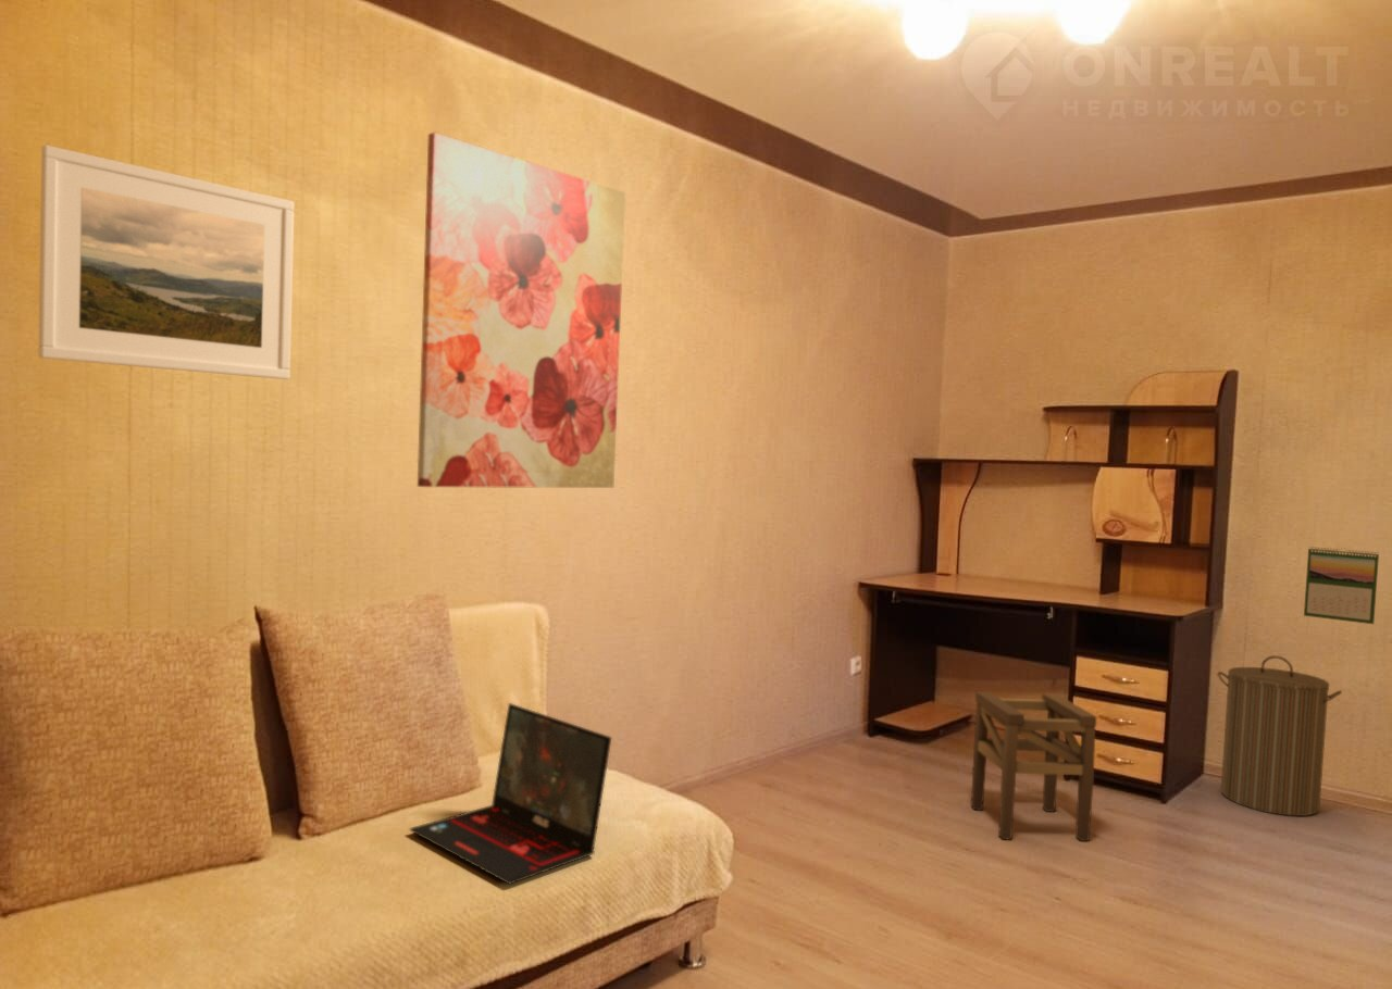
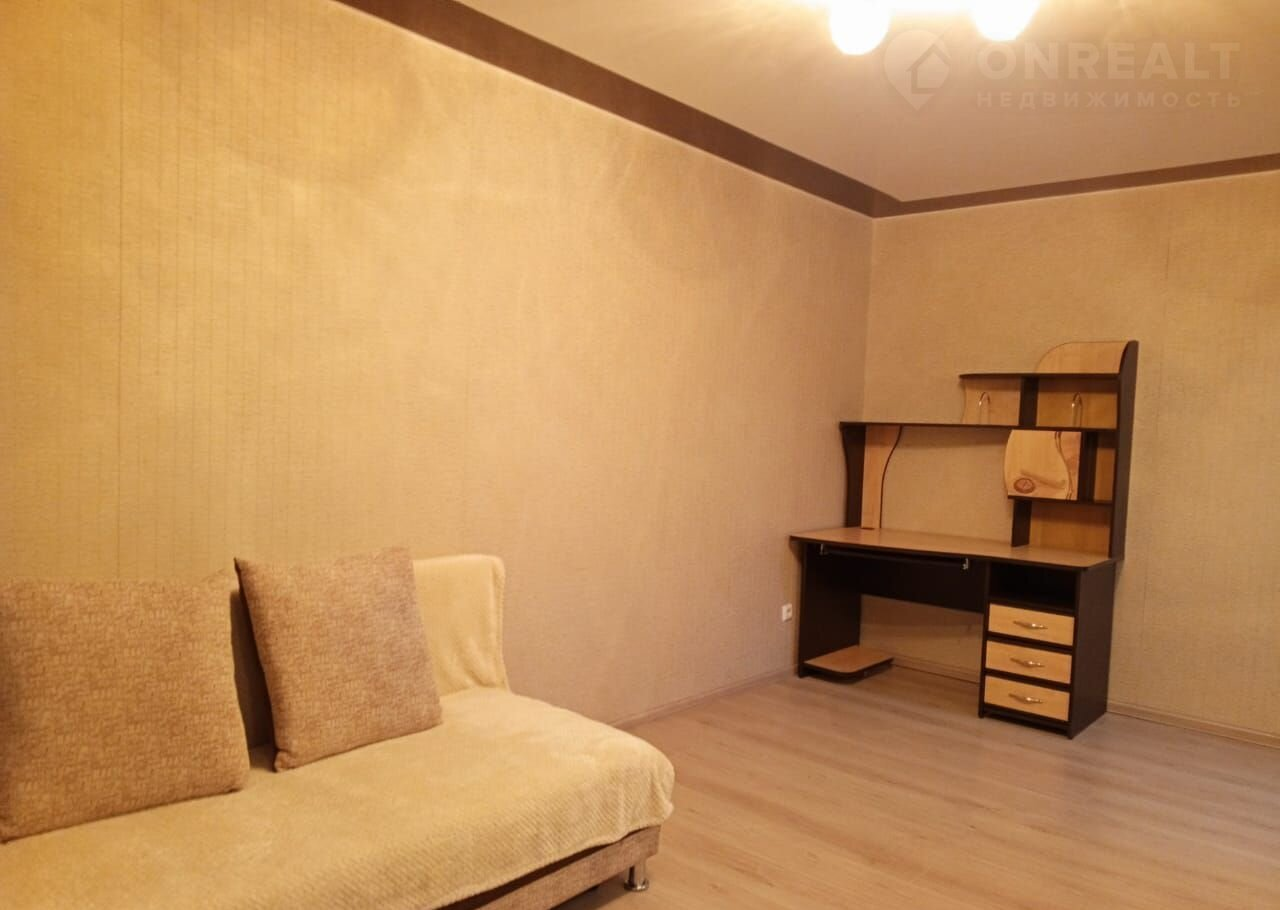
- calendar (1340, 584)
- stool (1030, 763)
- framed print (176, 273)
- laptop (509, 786)
- laundry hamper (1273, 728)
- wall art (530, 327)
